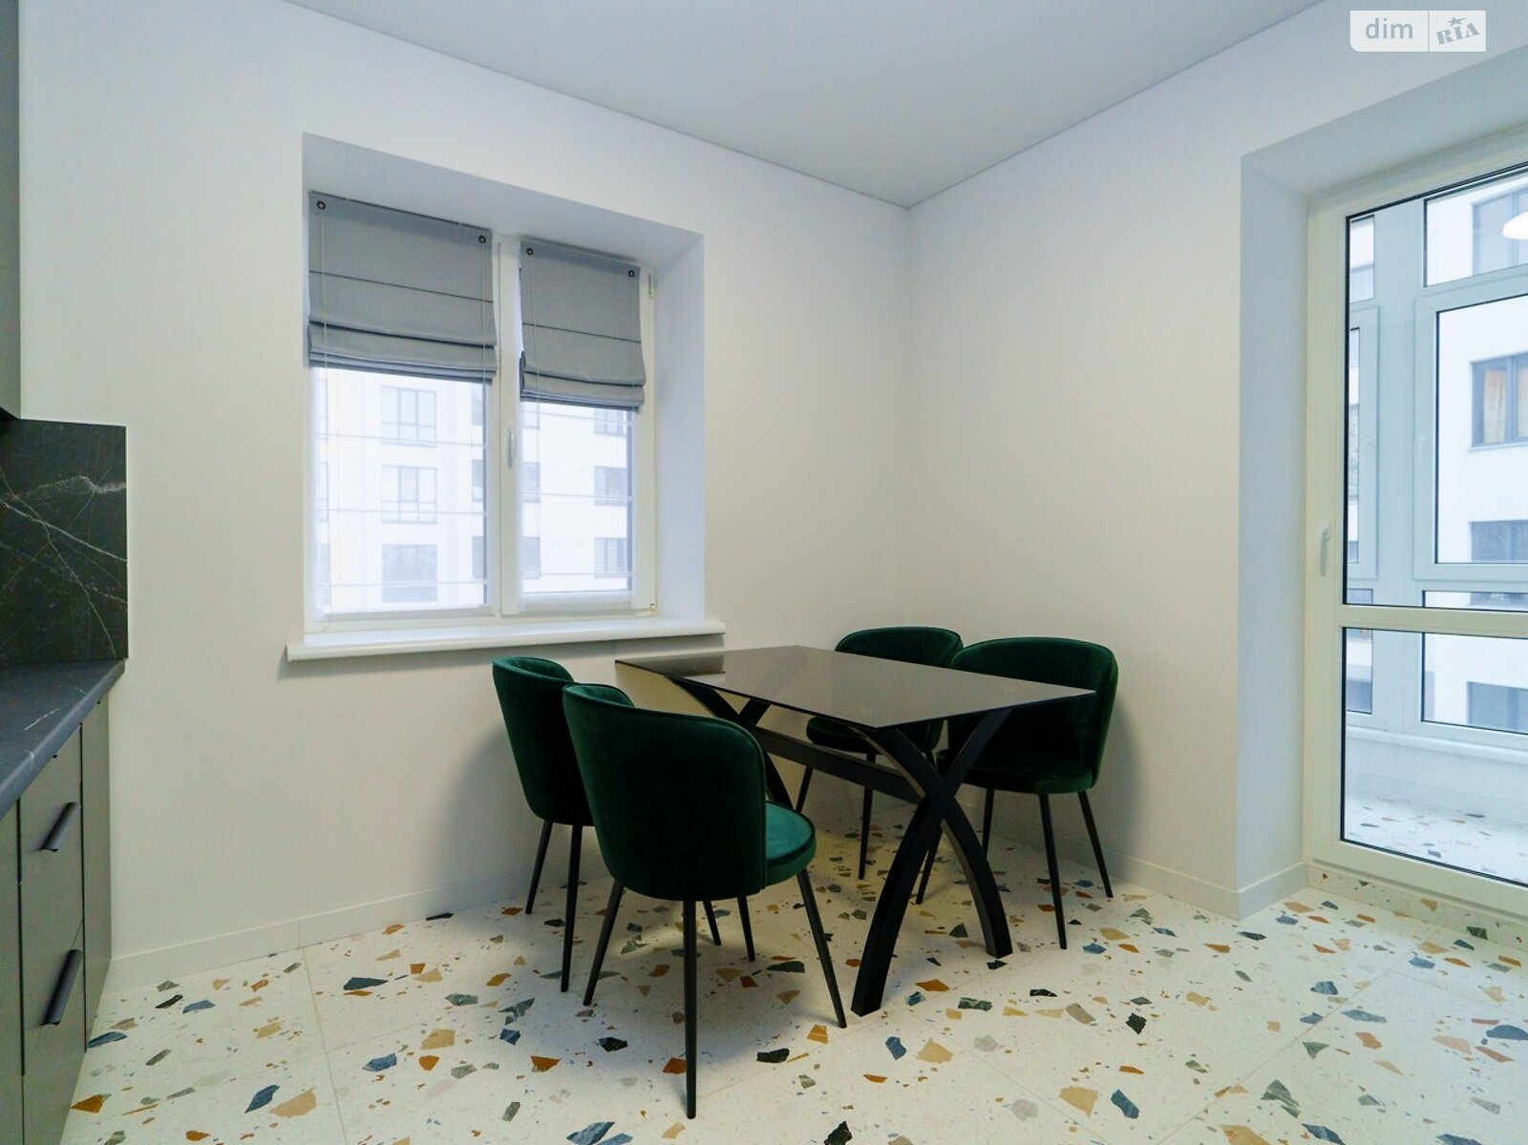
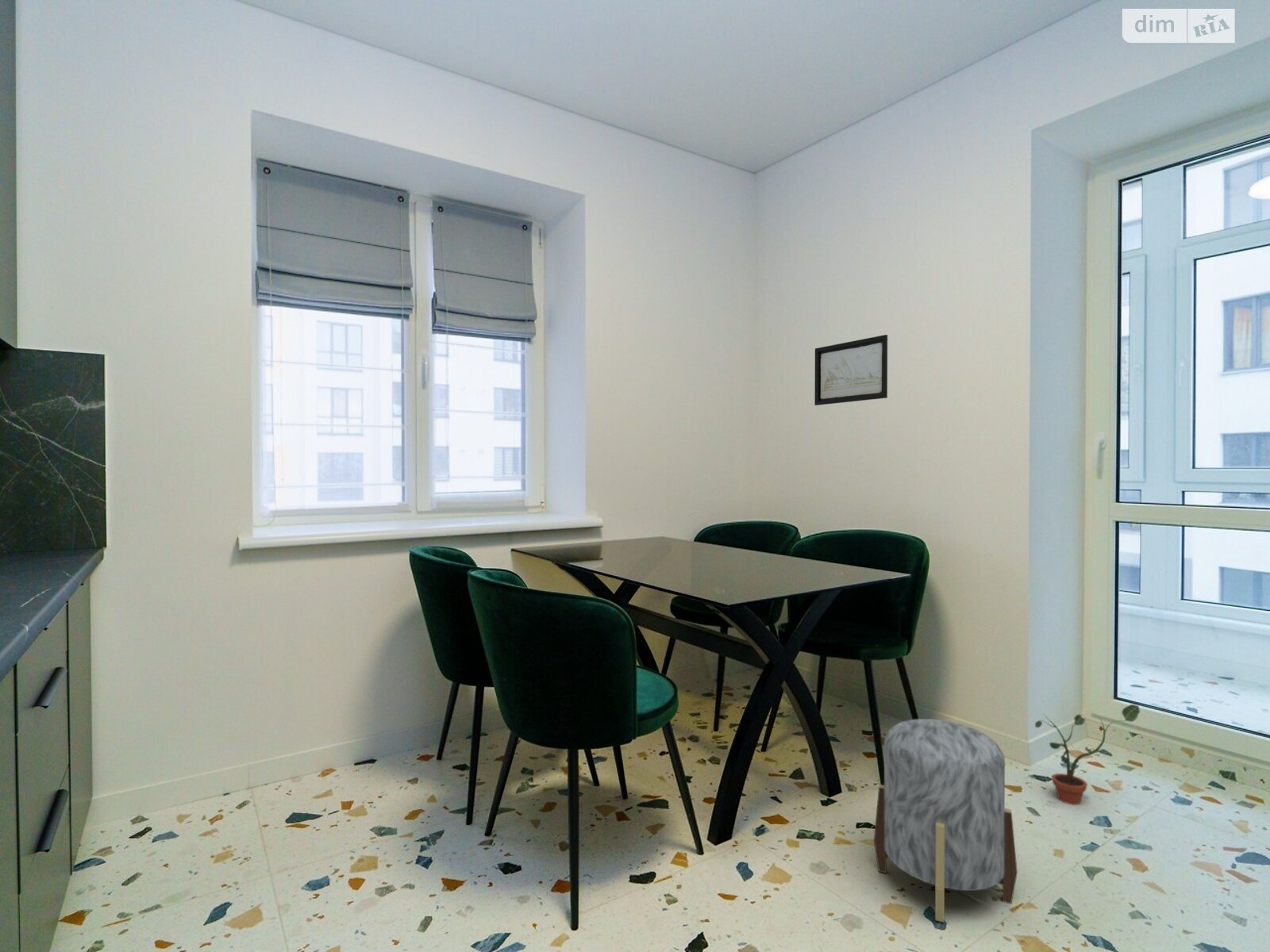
+ potted plant (1080, 754)
+ wall art (849, 371)
+ stool (941, 806)
